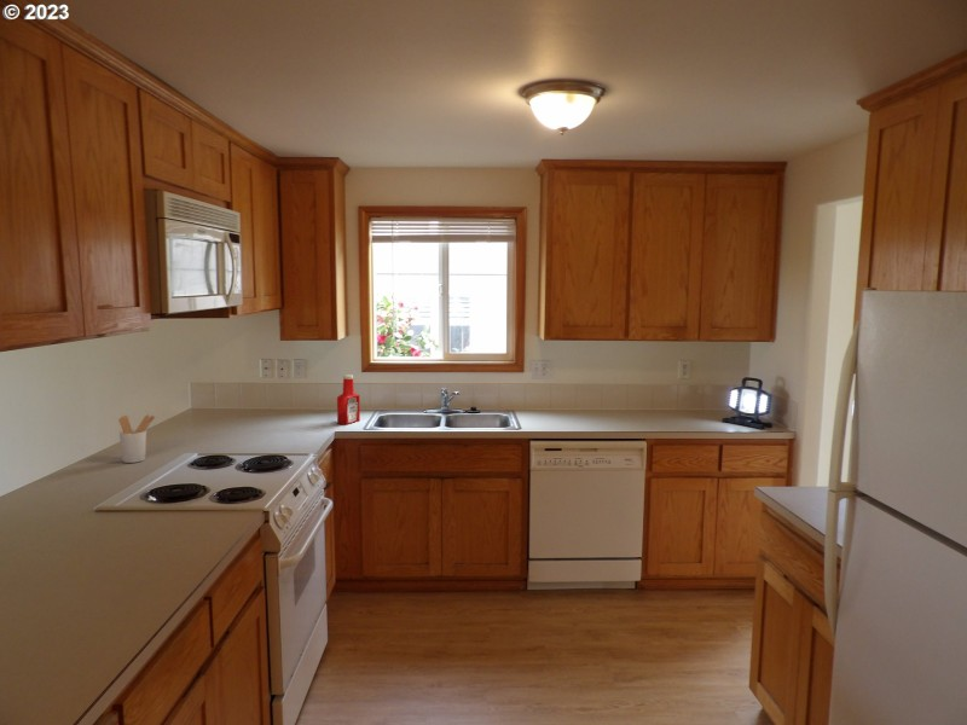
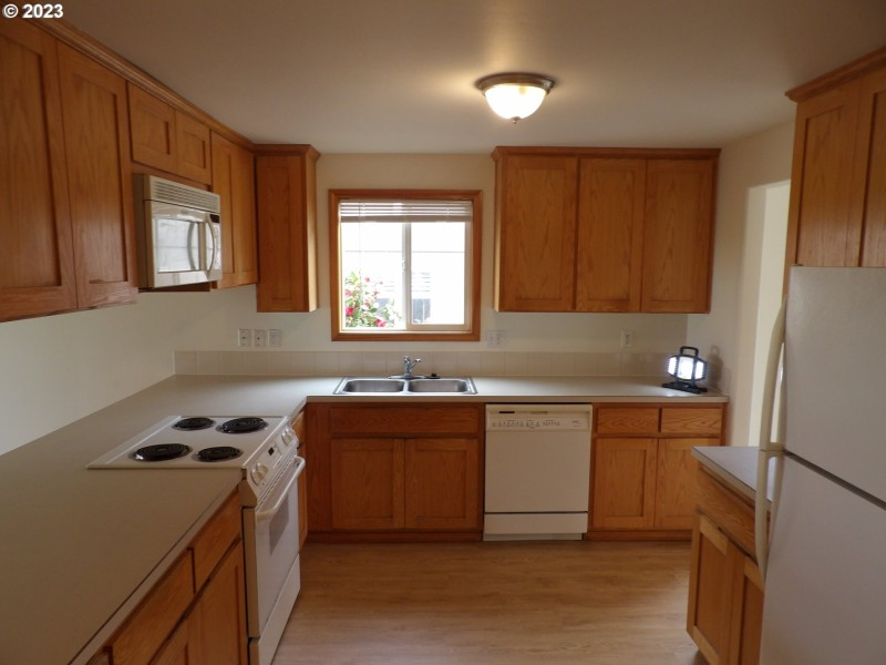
- utensil holder (138, 437)
- soap bottle (348, 399)
